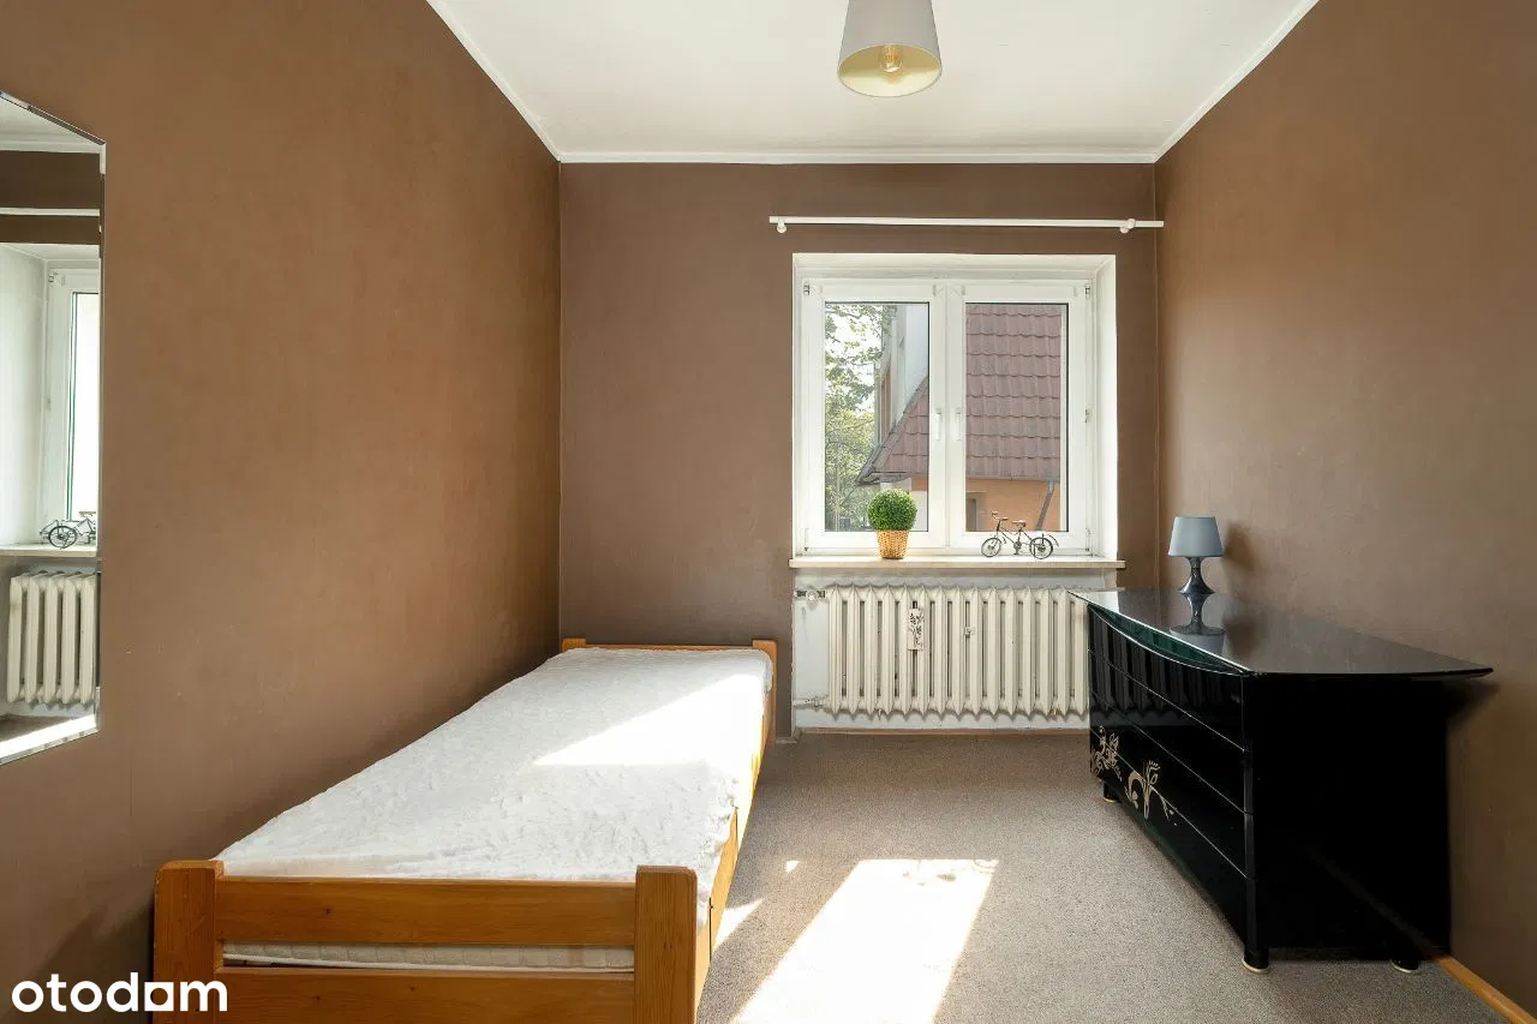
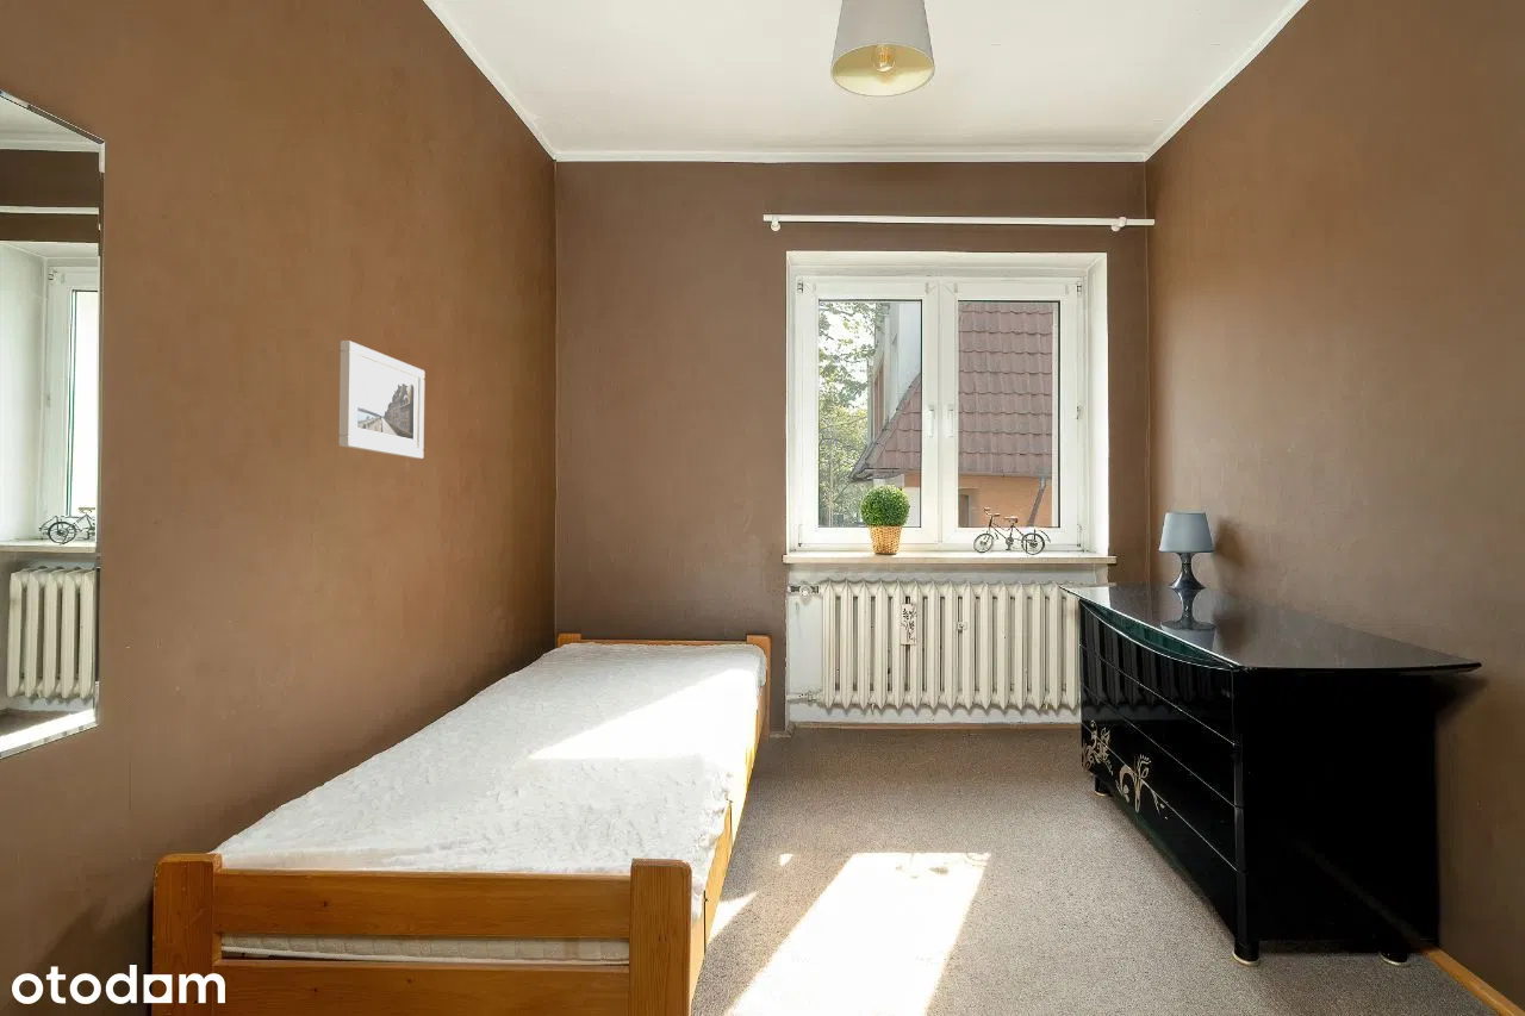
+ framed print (385, 404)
